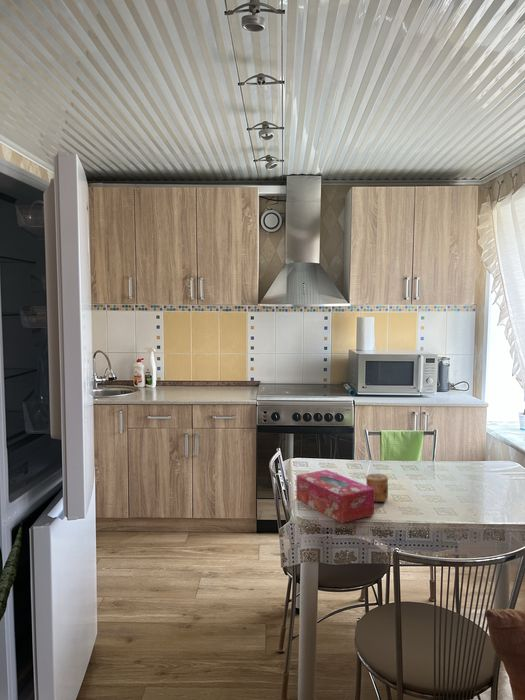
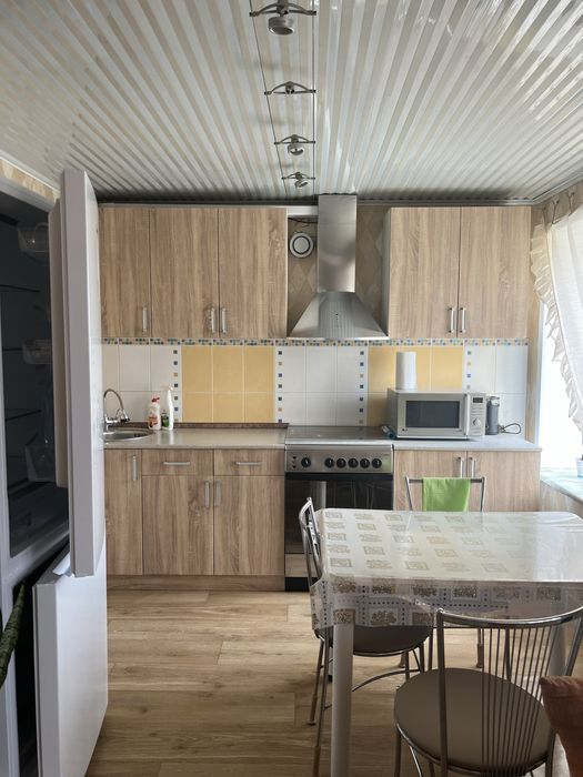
- tissue box (333, 494)
- cup (376, 487)
